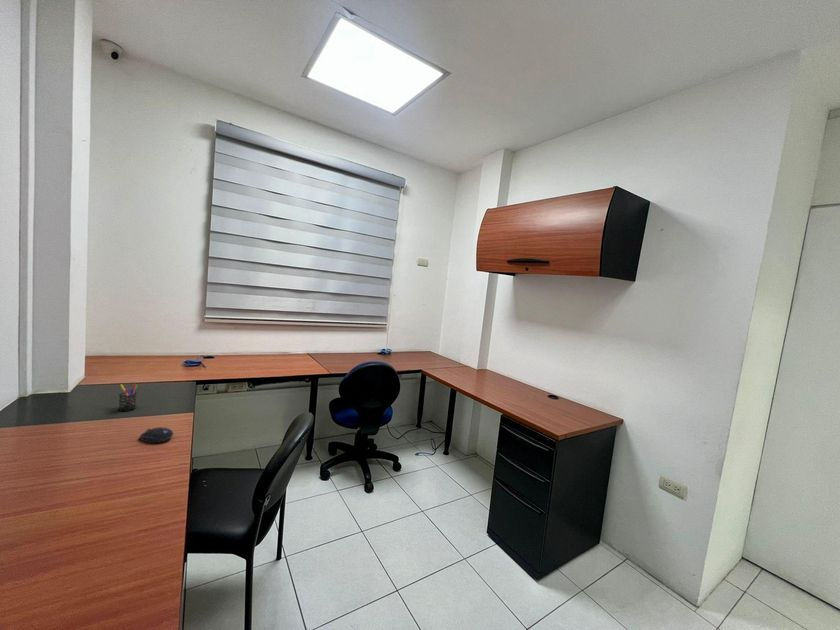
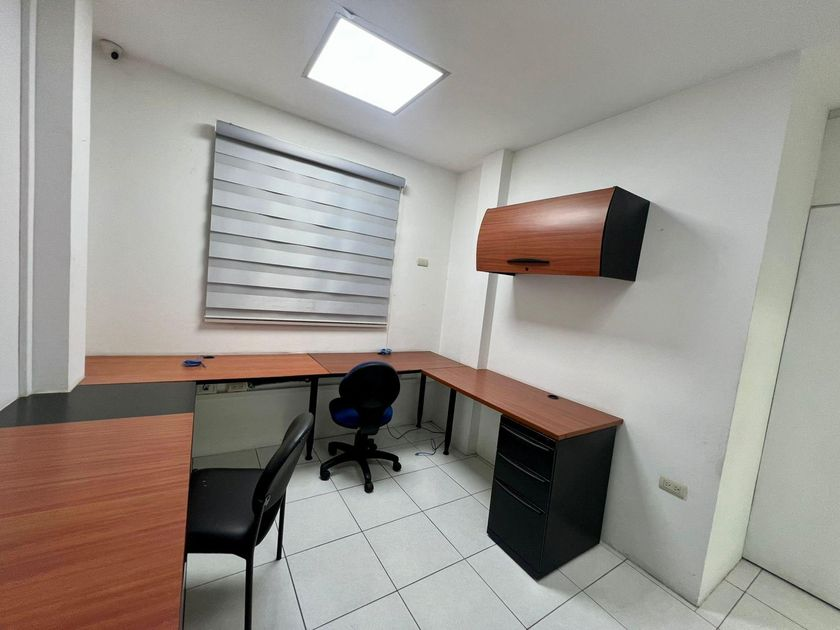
- computer mouse (156, 433)
- pen holder (130, 395)
